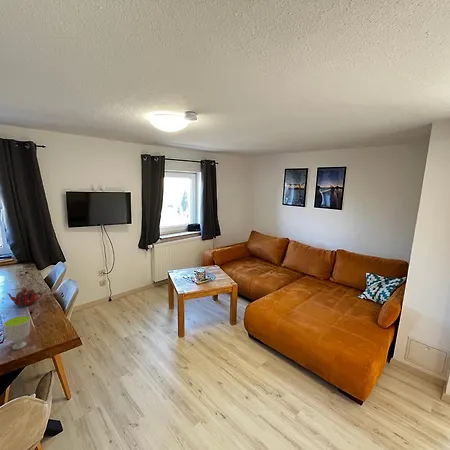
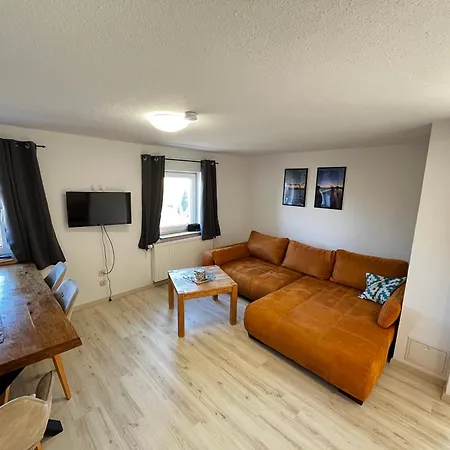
- teapot (24, 296)
- cup (18, 333)
